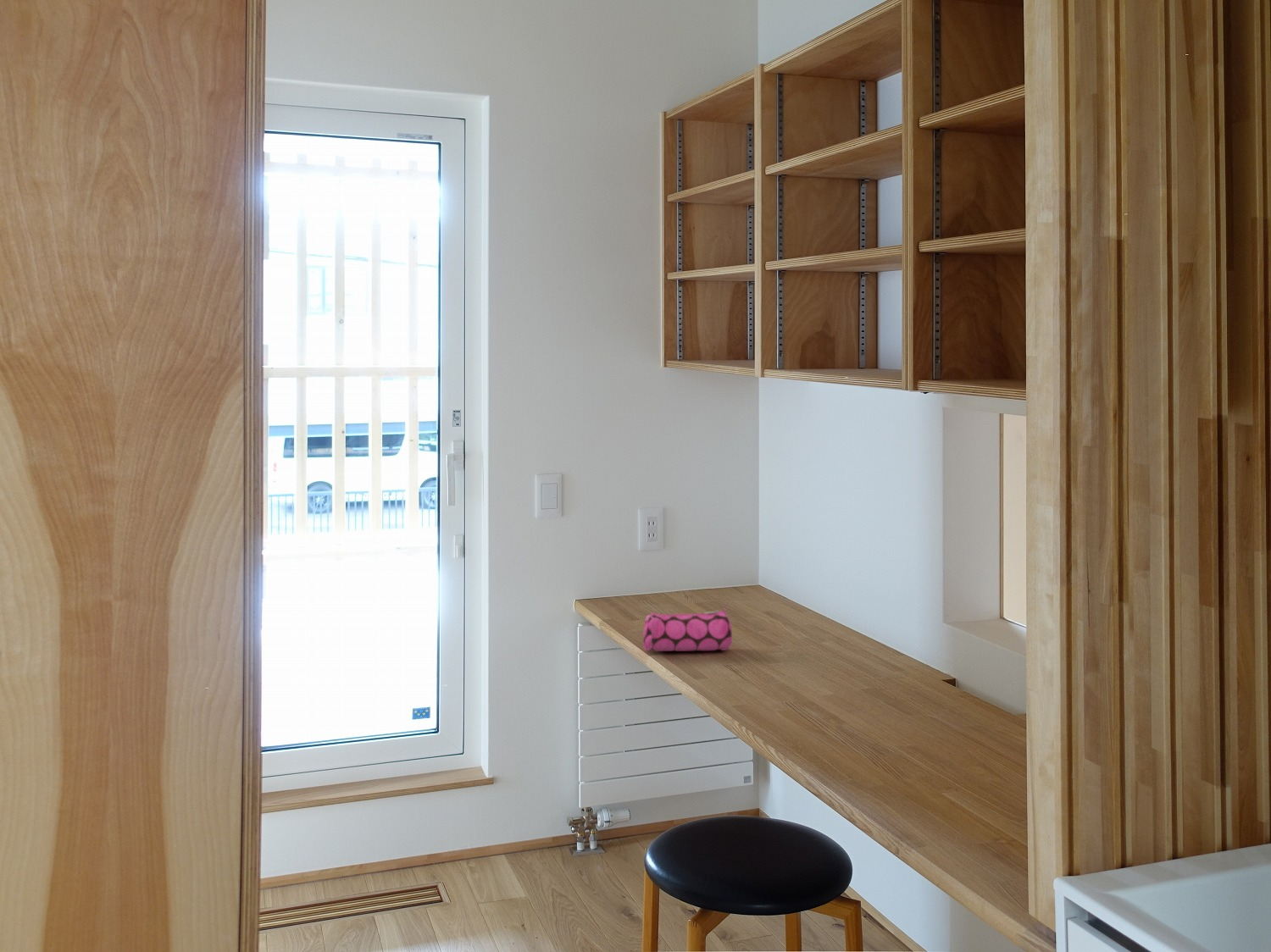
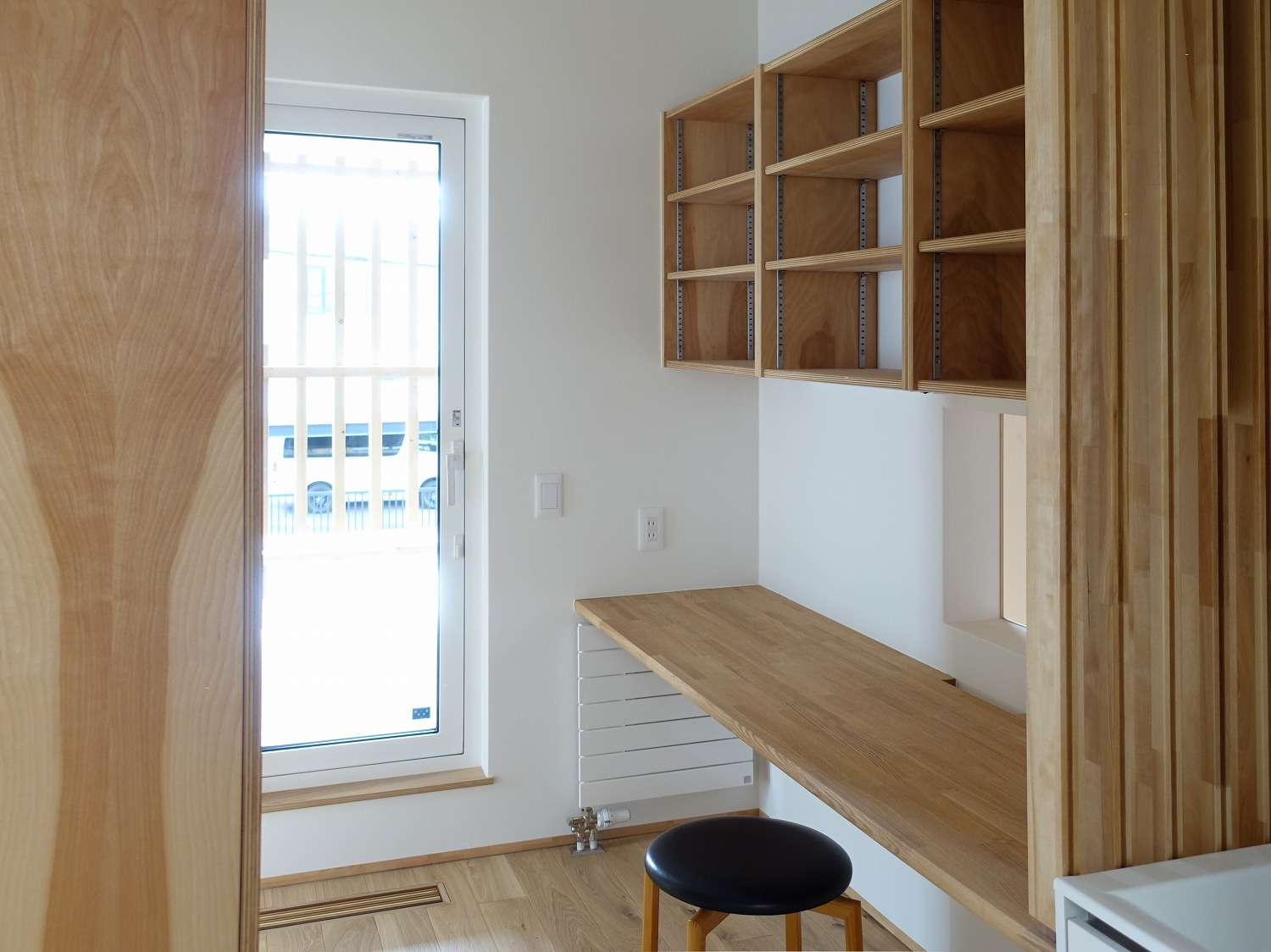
- pencil case (686, 630)
